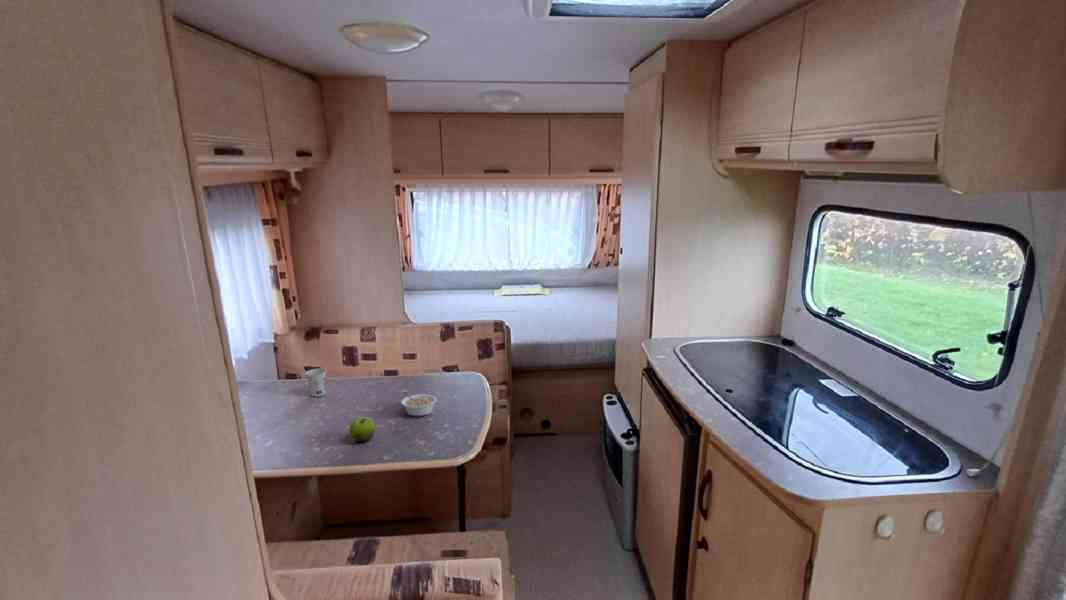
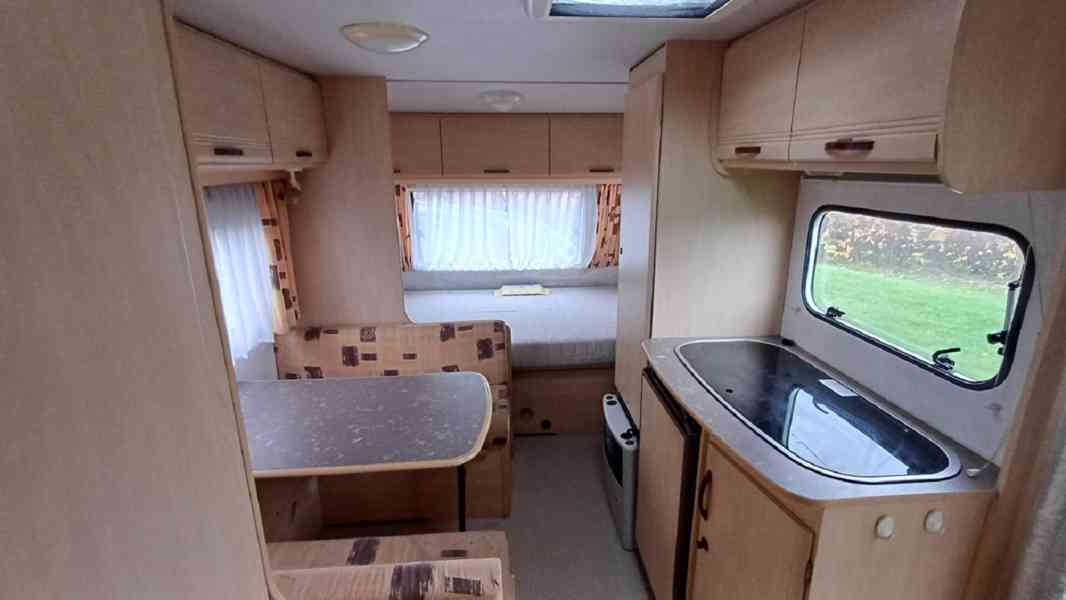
- cup (317, 382)
- fruit (362, 428)
- legume (418, 404)
